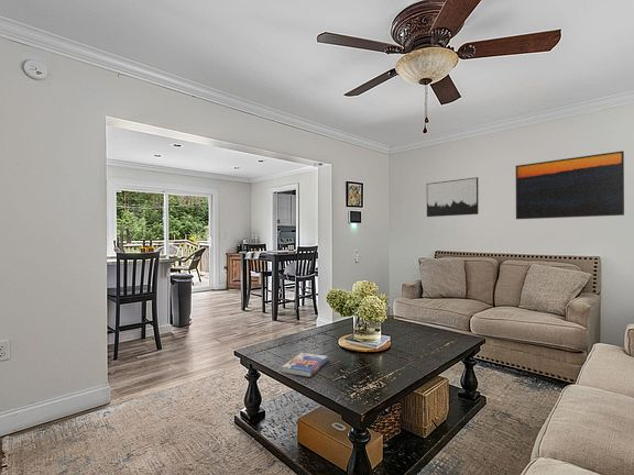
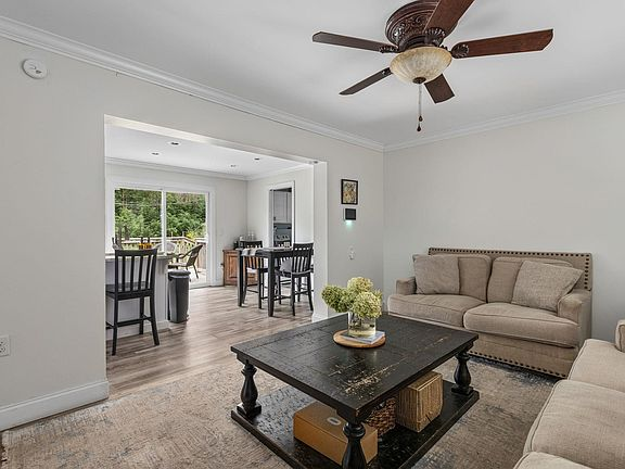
- book (306, 363)
- wall art (450, 198)
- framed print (565, 188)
